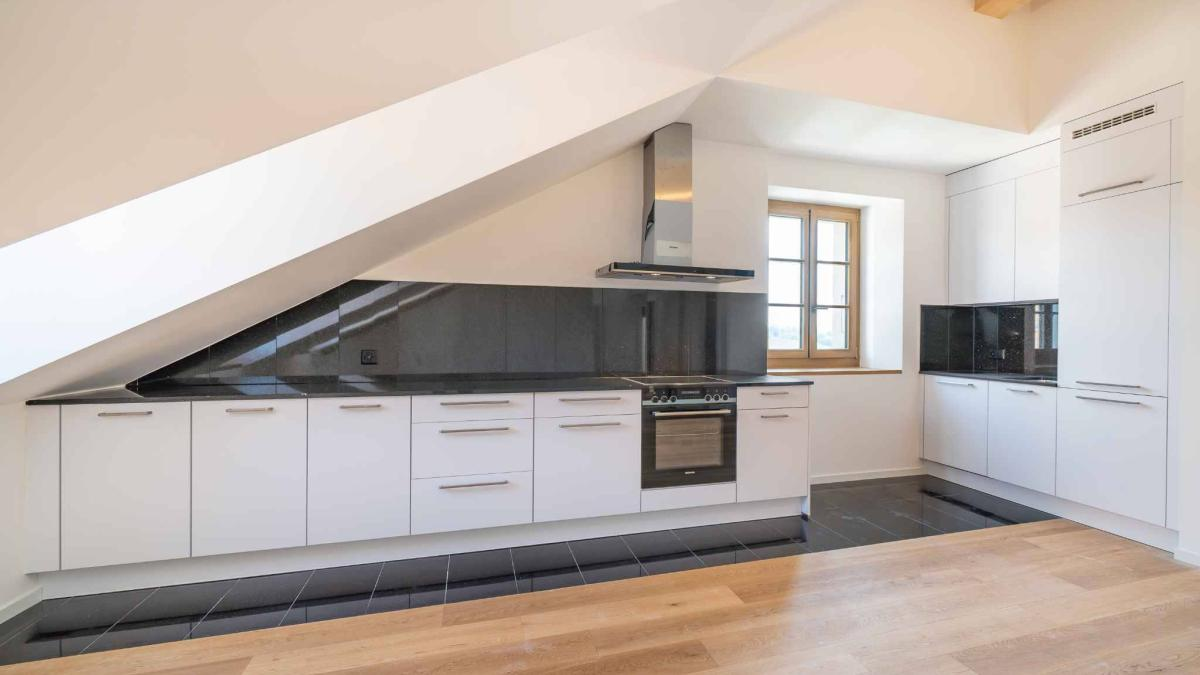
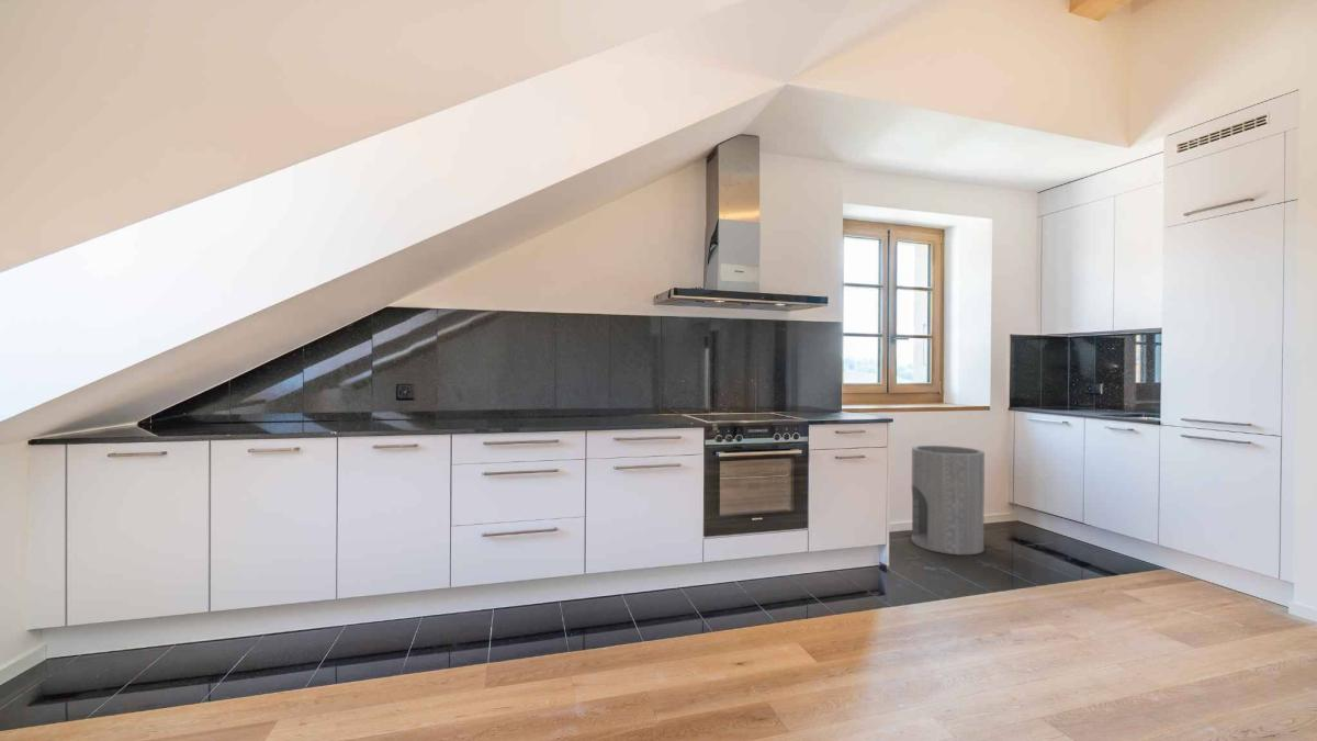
+ trash can (946, 496)
